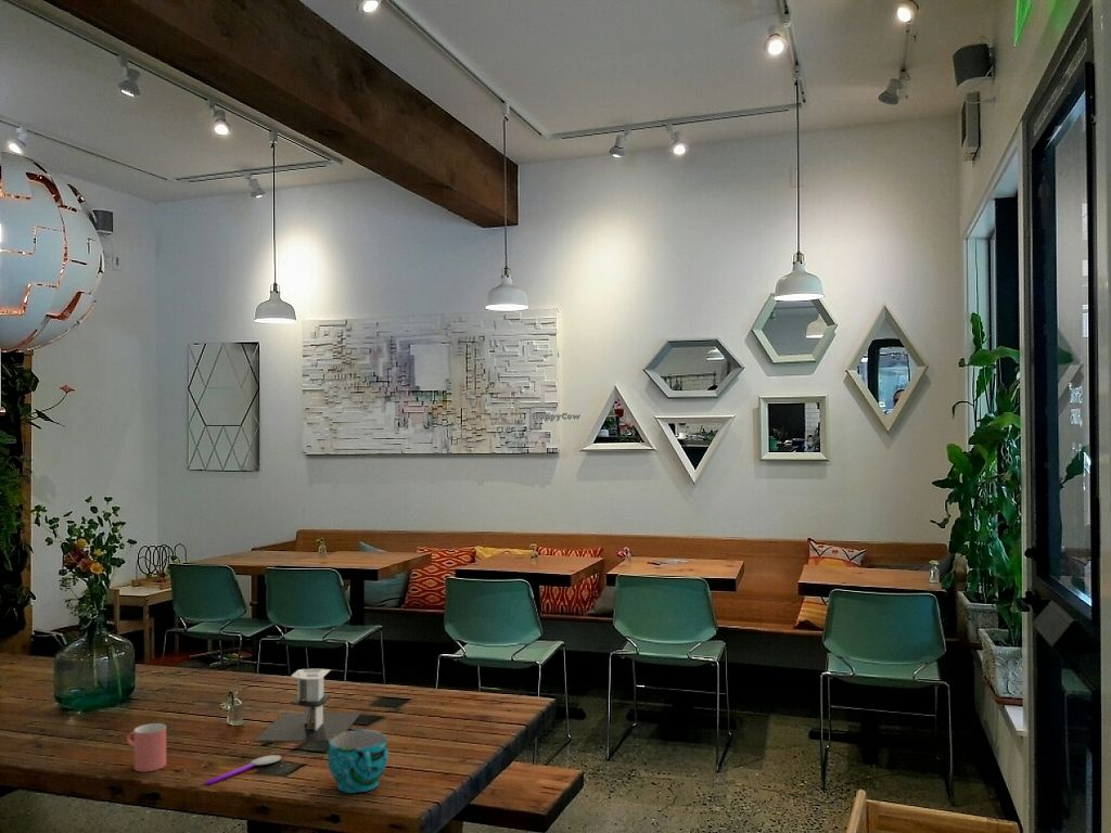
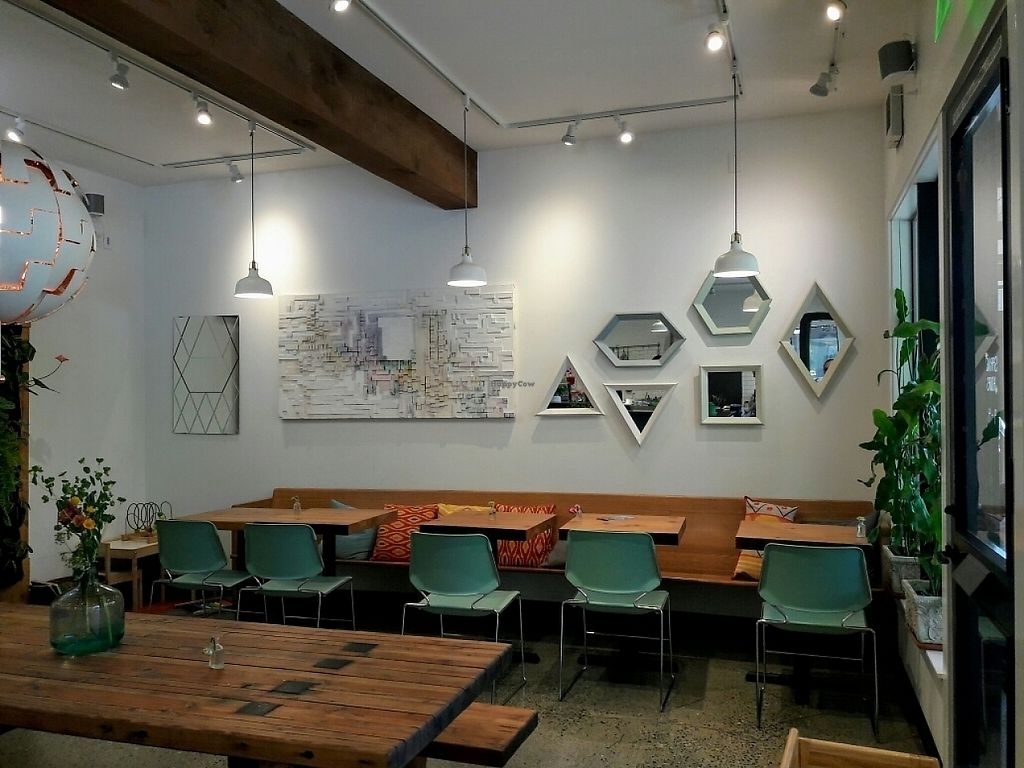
- cup (360, 762)
- spoon (244, 767)
- architectural model (309, 699)
- cup (144, 746)
